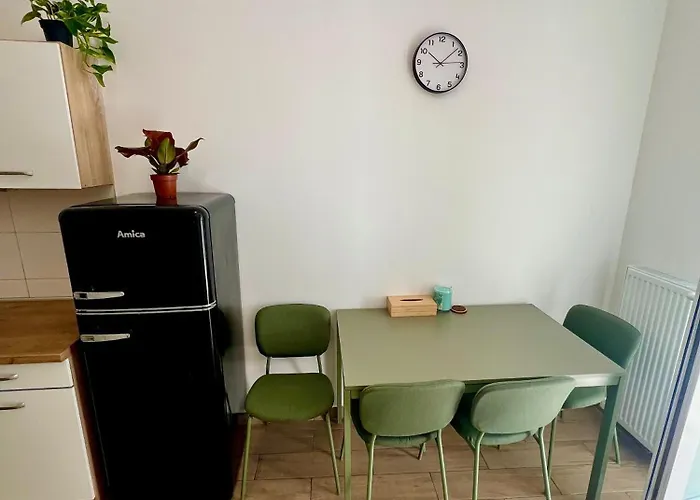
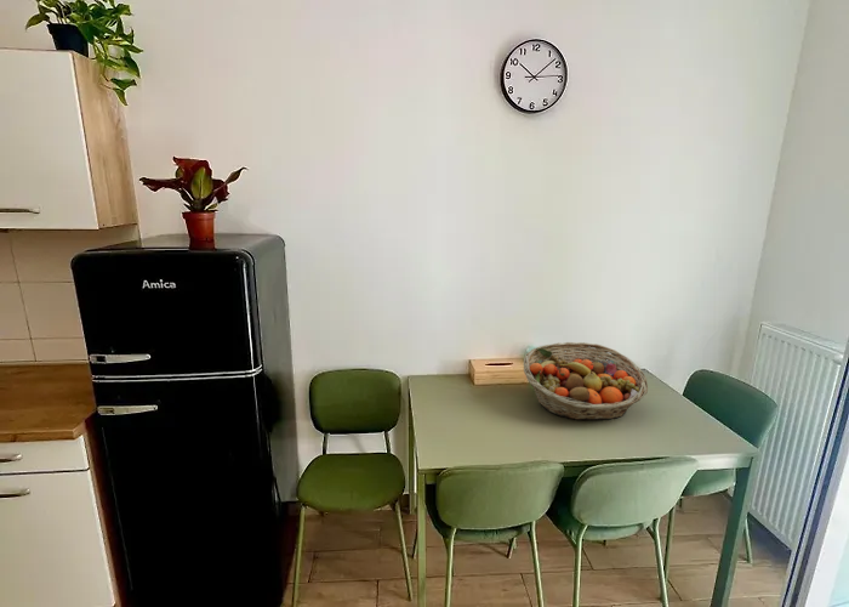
+ fruit basket (582, 380)
